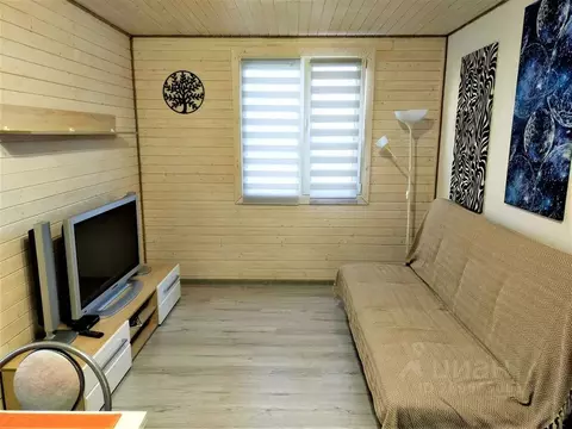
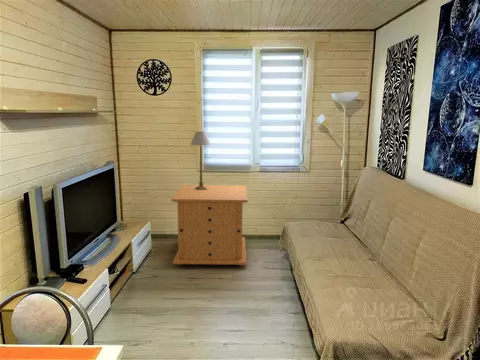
+ dresser (212, 223)
+ table lamp (200, 160)
